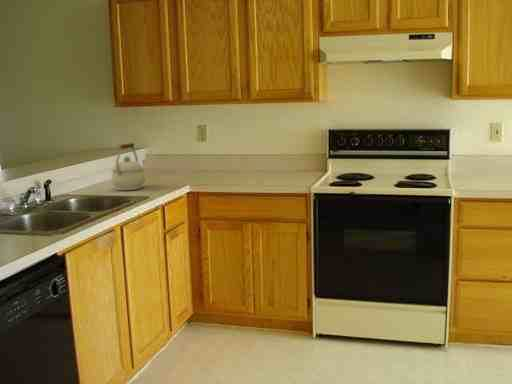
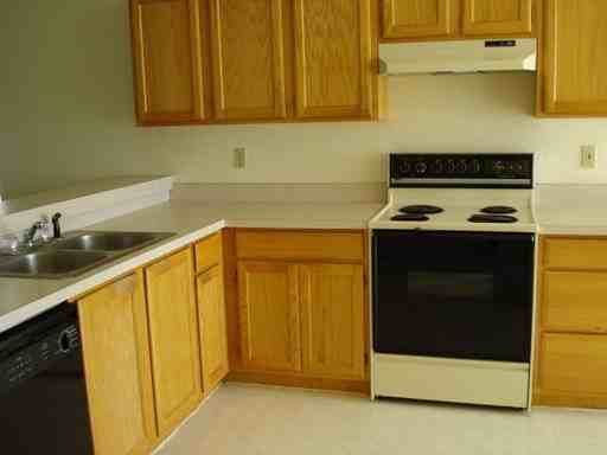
- kettle (129, 165)
